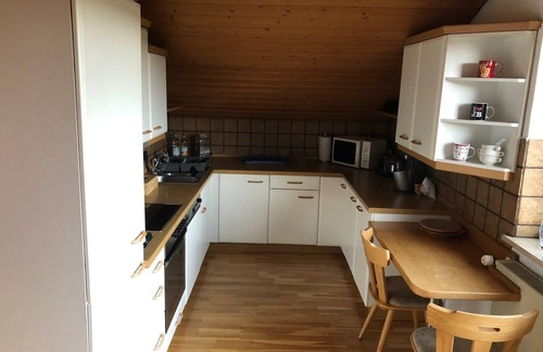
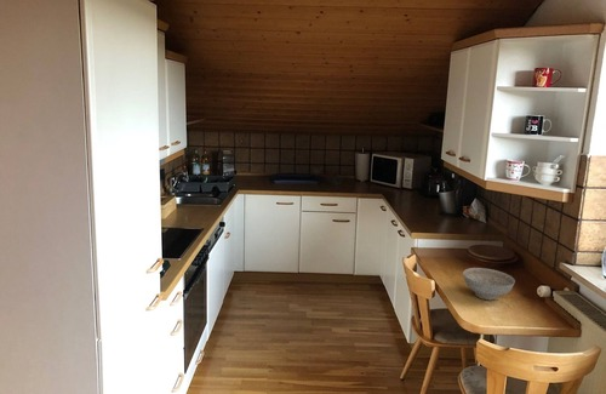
+ decorative bowl (487, 285)
